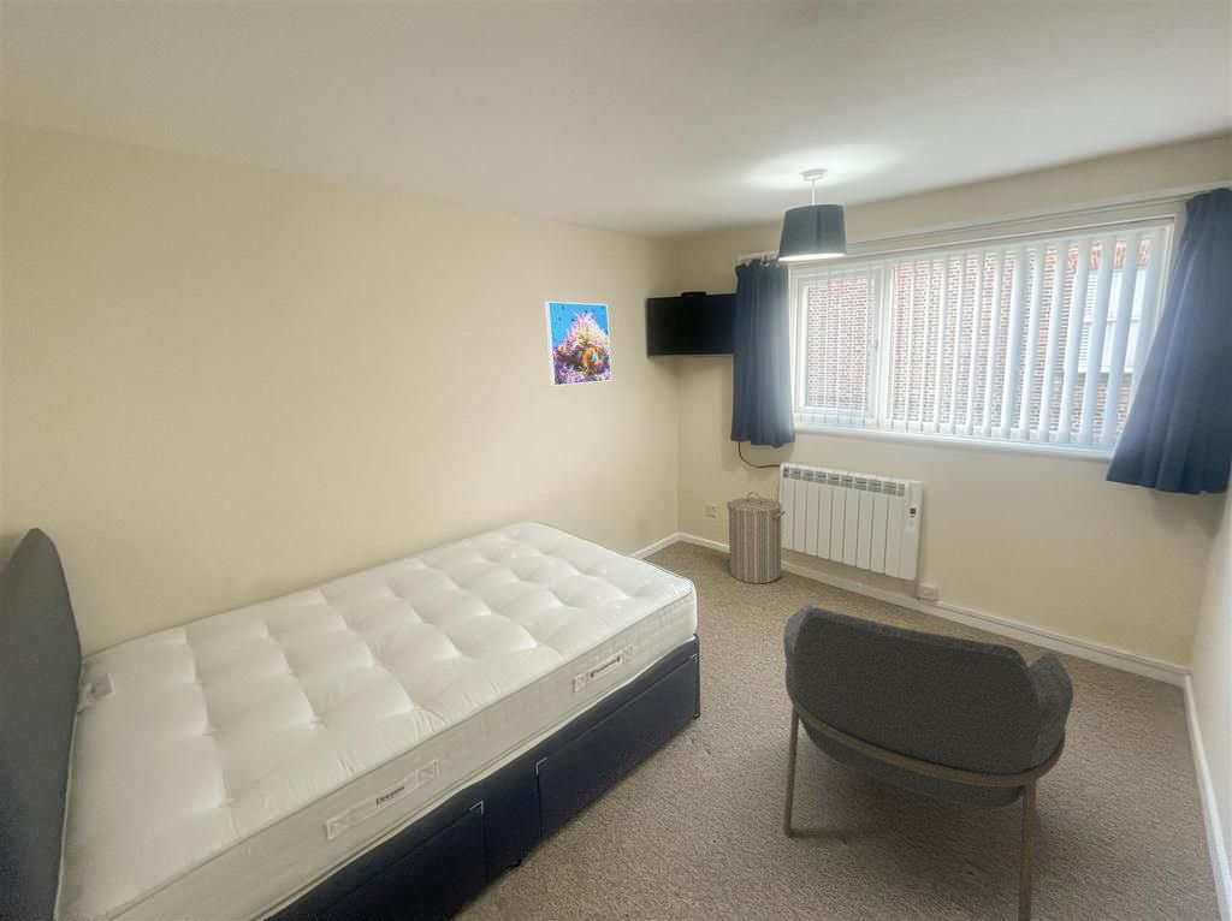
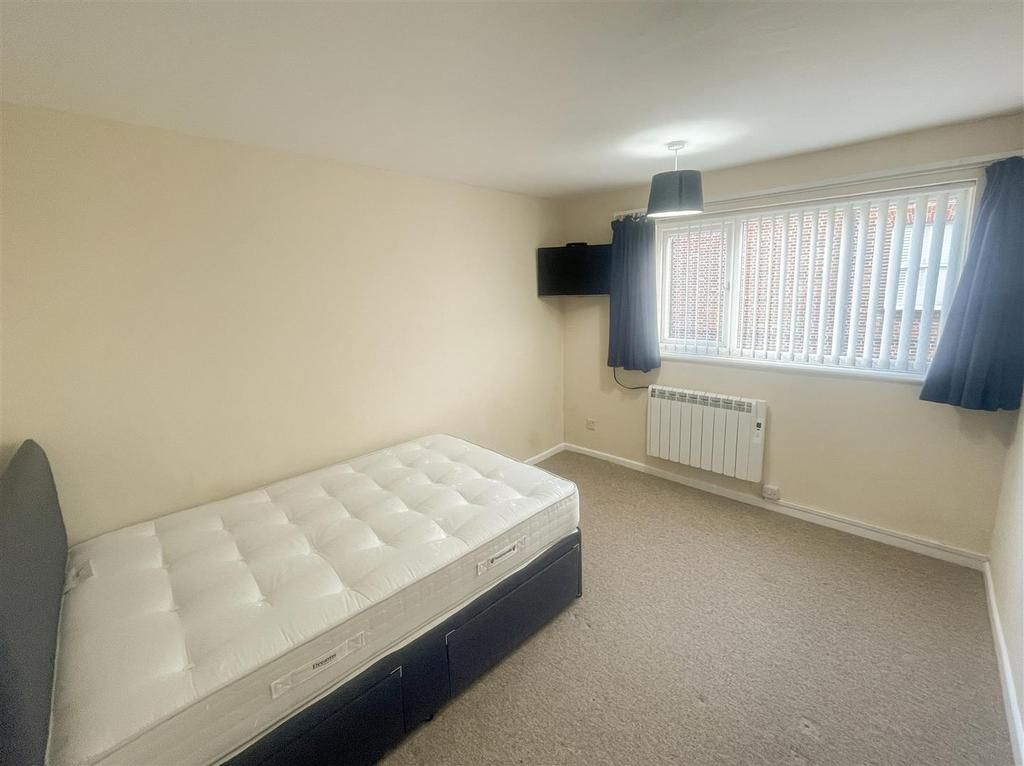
- armchair (908, 701)
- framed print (580, 343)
- laundry hamper (754, 533)
